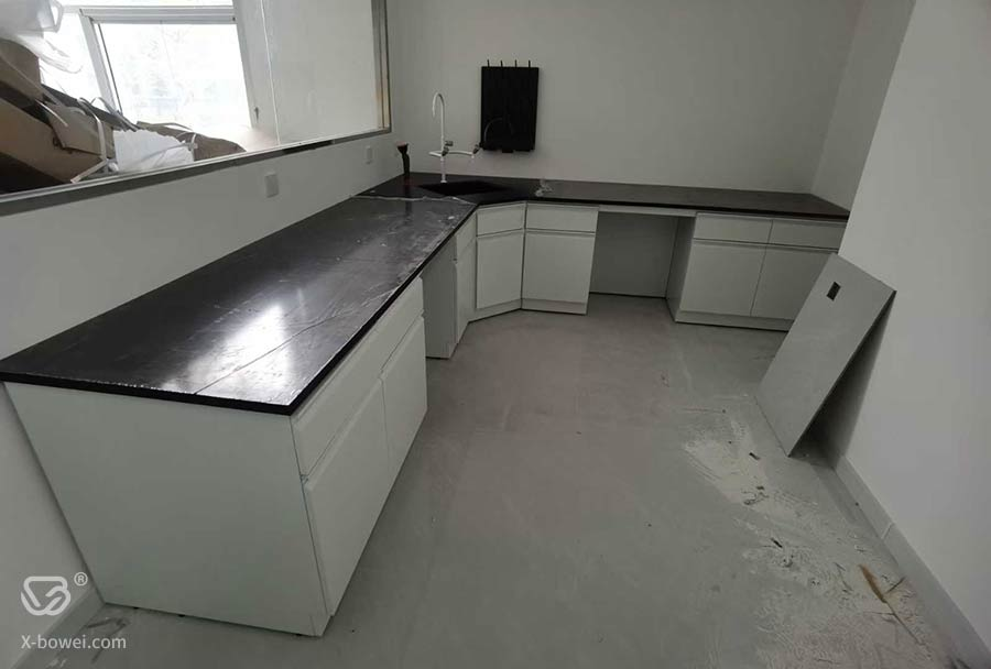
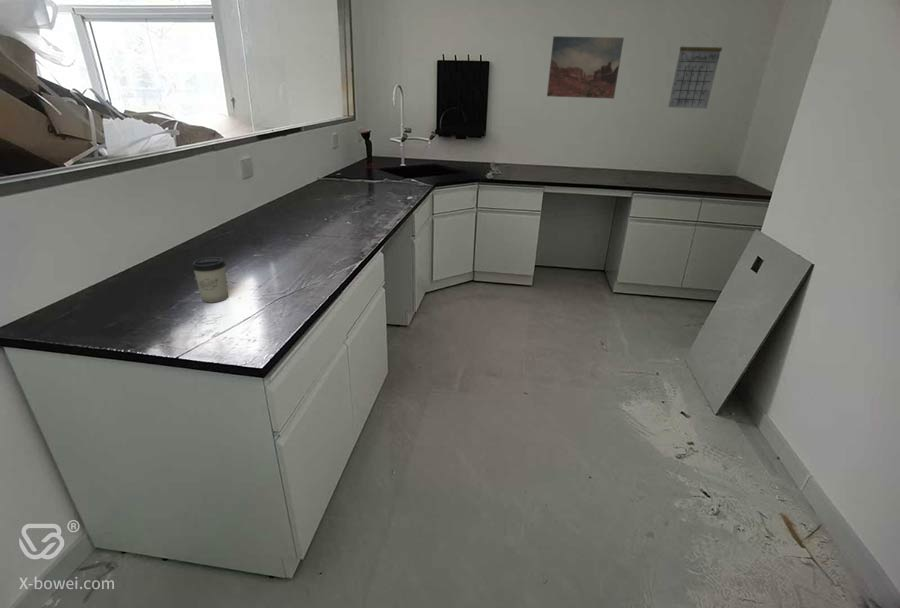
+ wall art (584, 67)
+ cup (211, 279)
+ calendar (695, 71)
